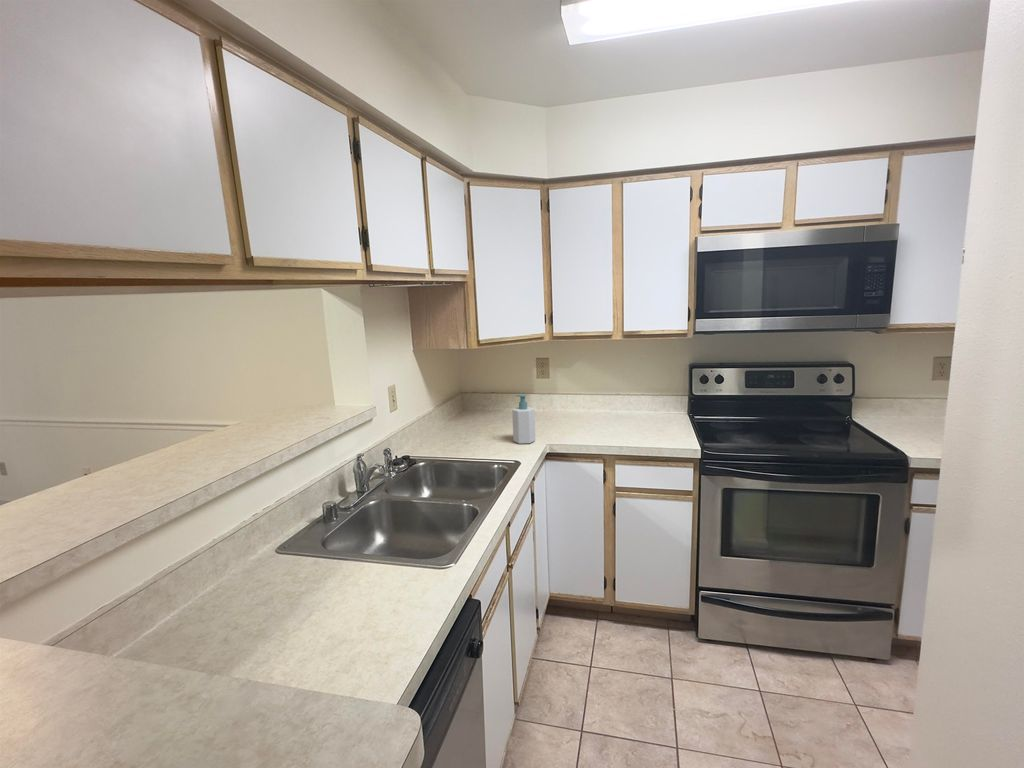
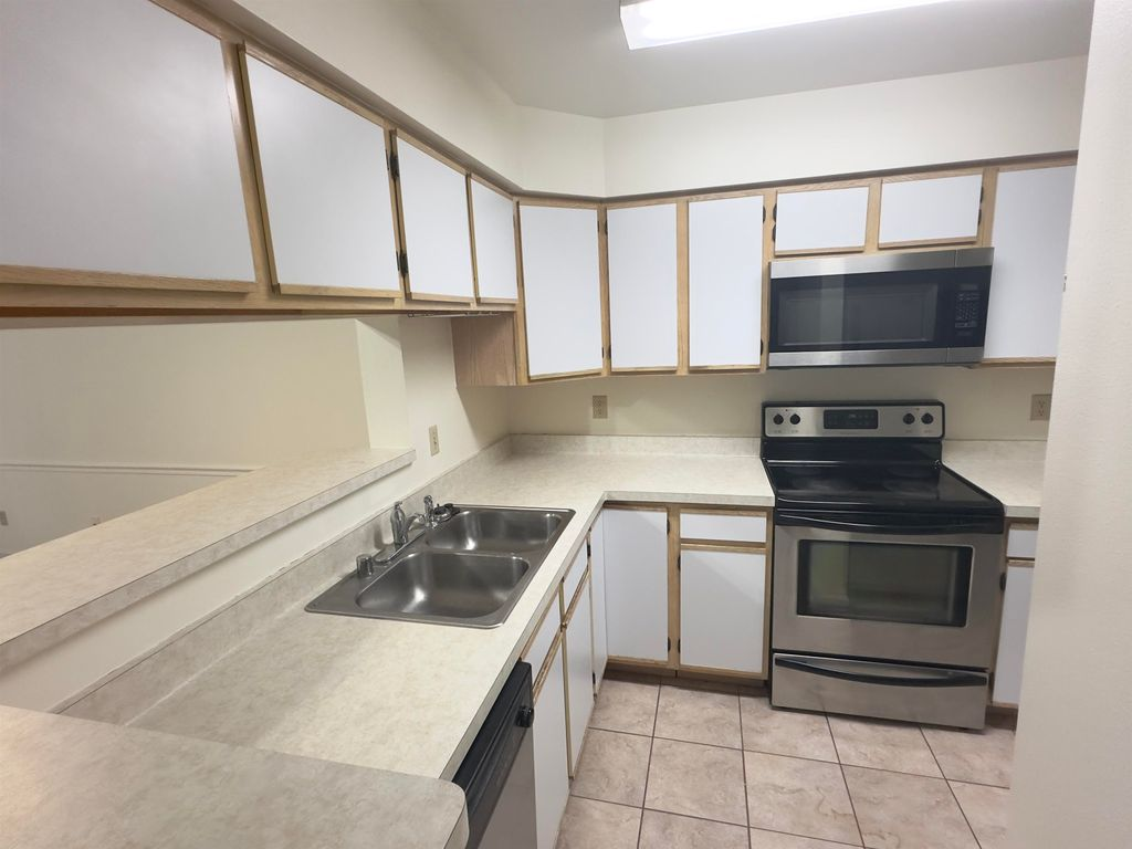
- soap bottle (523, 418)
